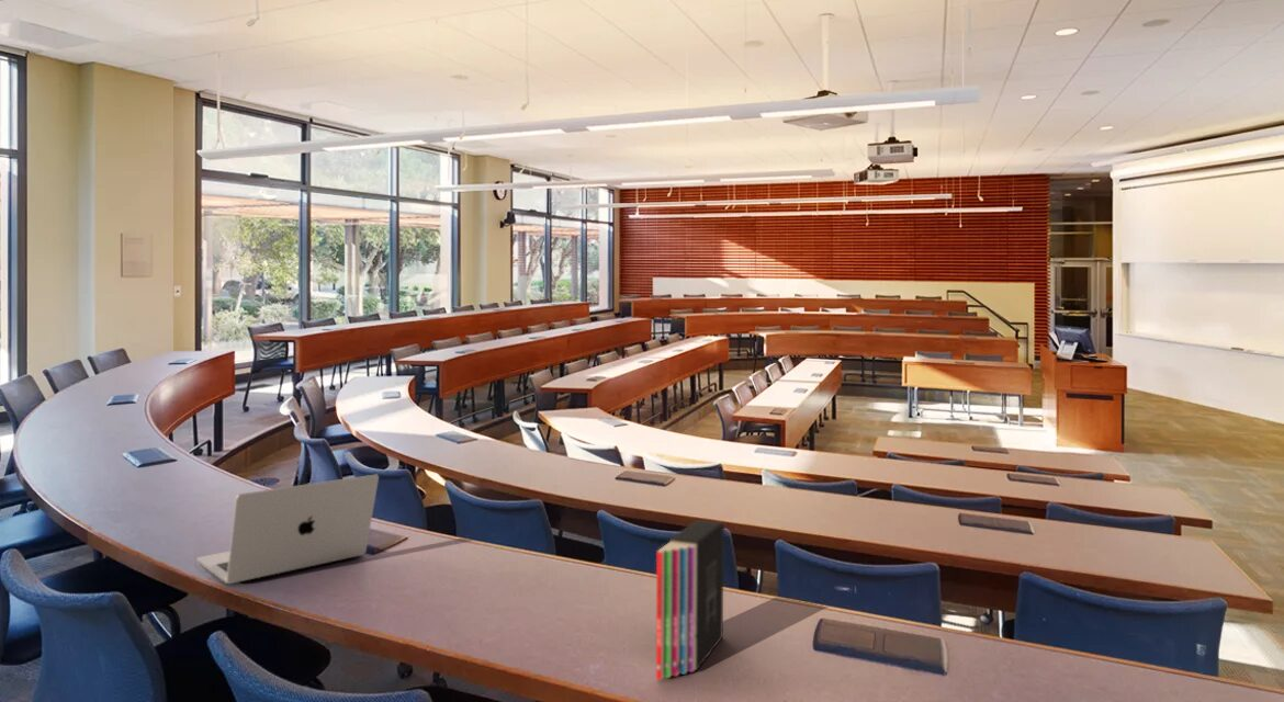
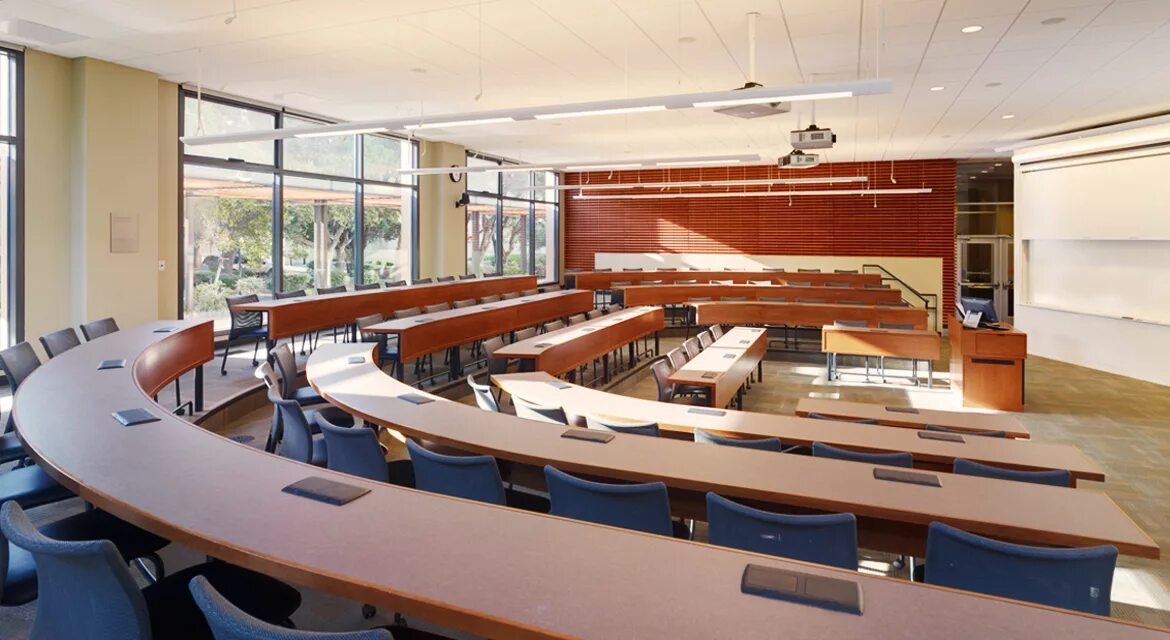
- laptop (288, 518)
- book (690, 596)
